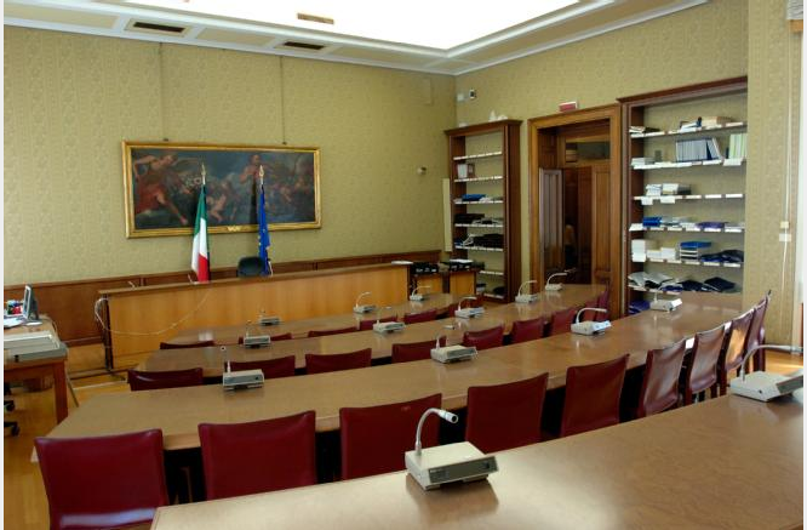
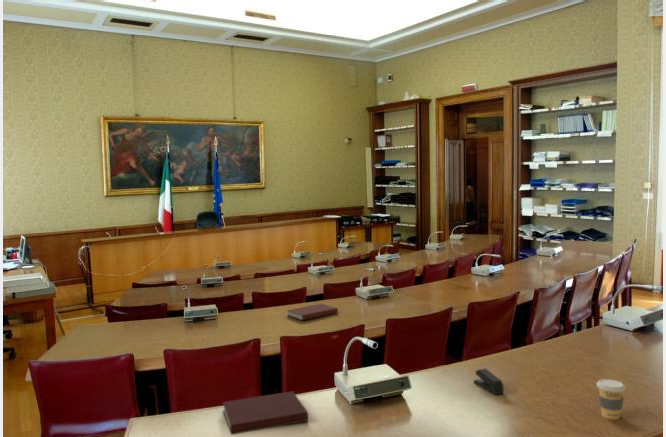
+ book (312, 311)
+ stapler (488, 380)
+ notebook (264, 411)
+ coffee cup (610, 399)
